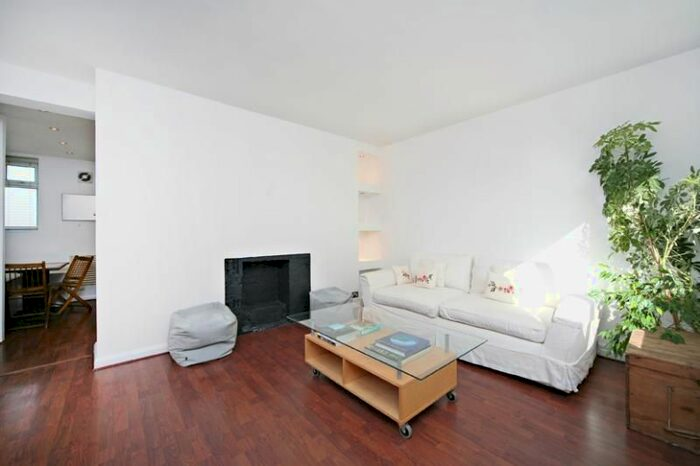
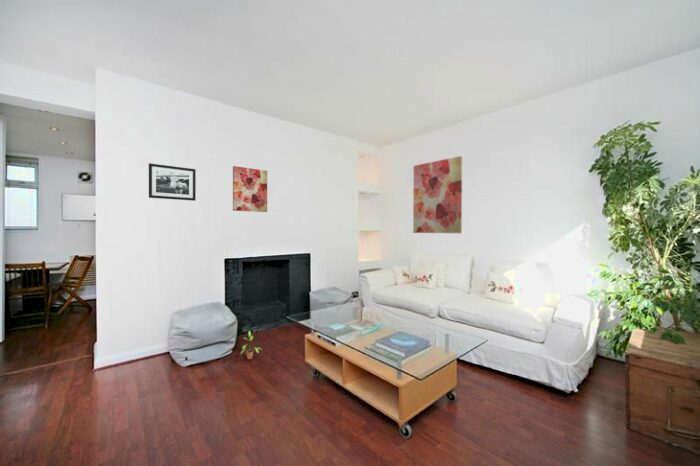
+ wall art (250, 190)
+ picture frame (173, 182)
+ wall art (436, 197)
+ potted plant (249, 344)
